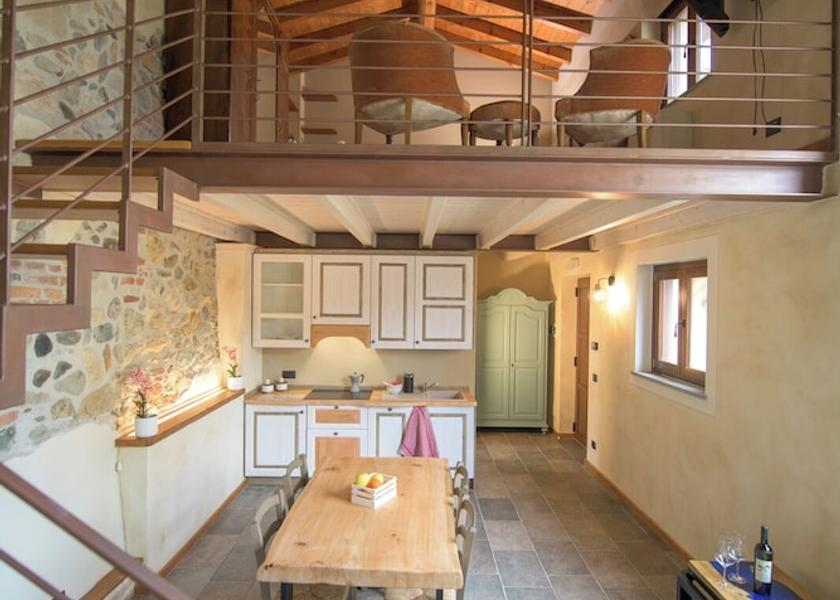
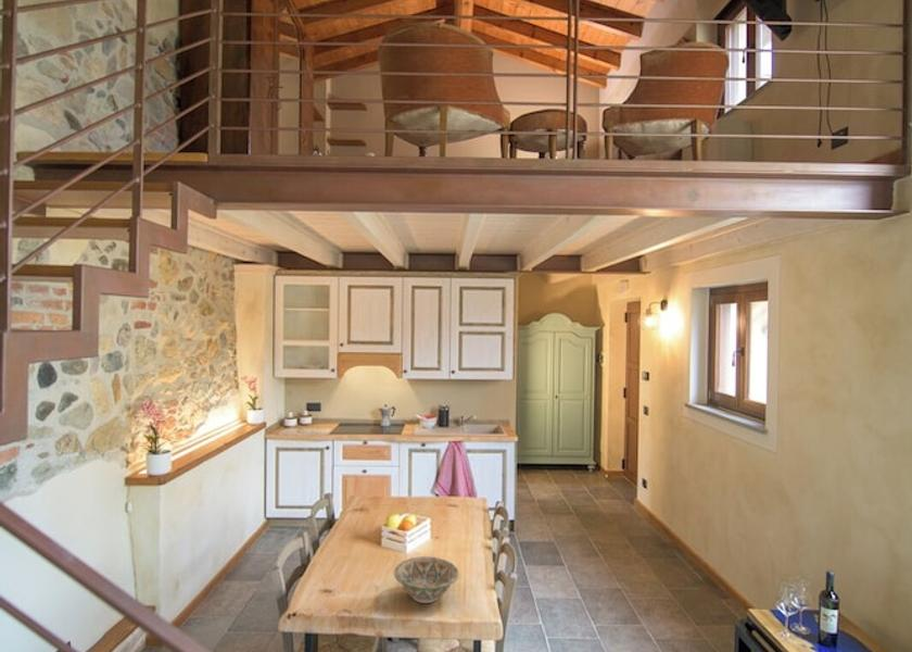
+ decorative bowl (426, 582)
